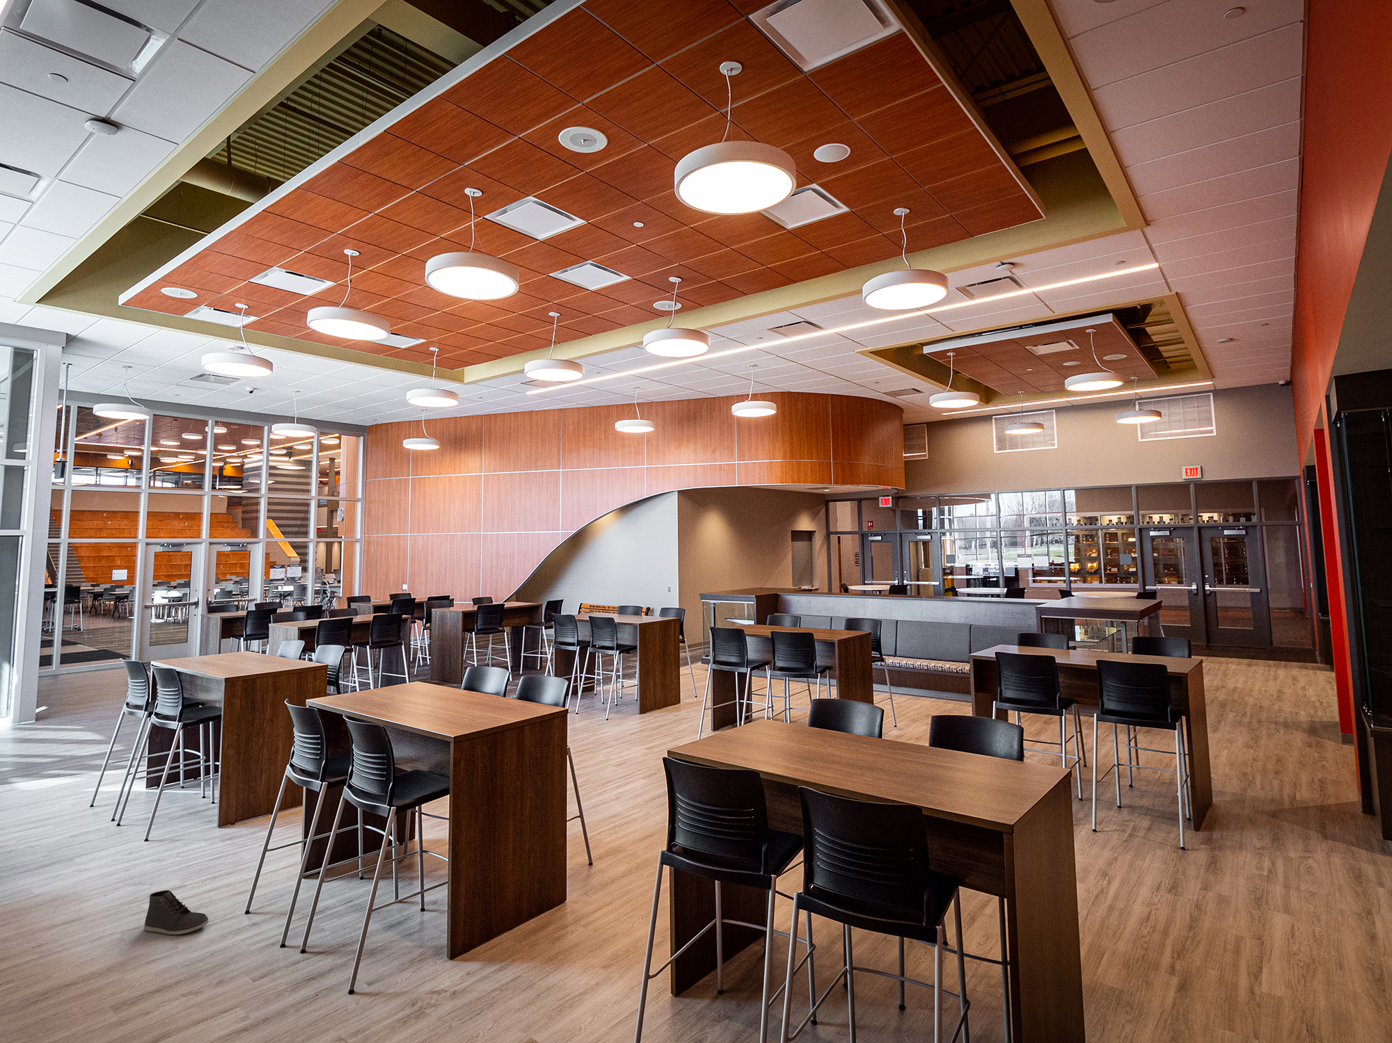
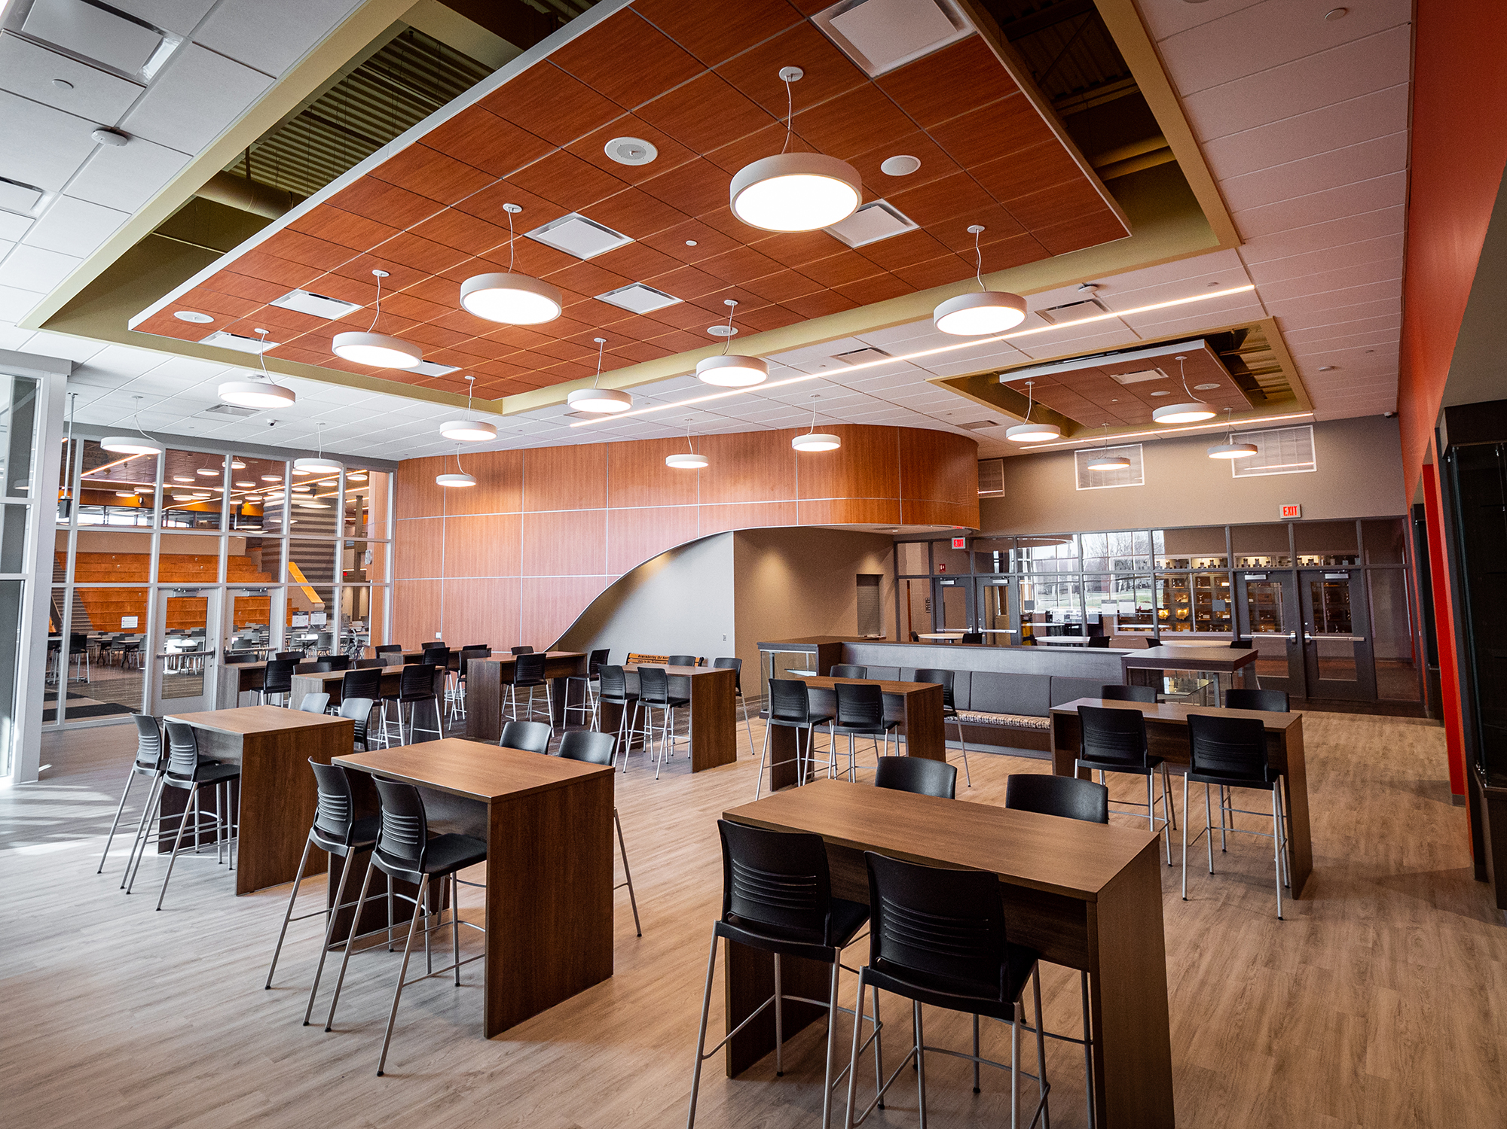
- sneaker (175, 910)
